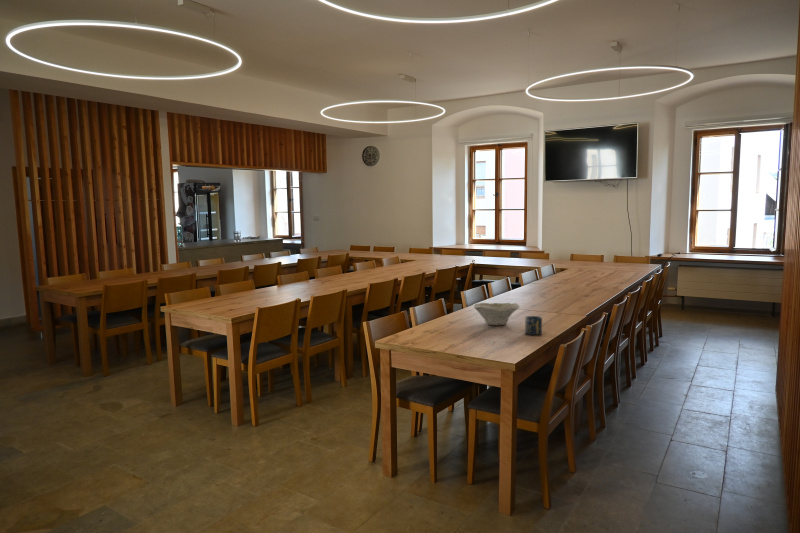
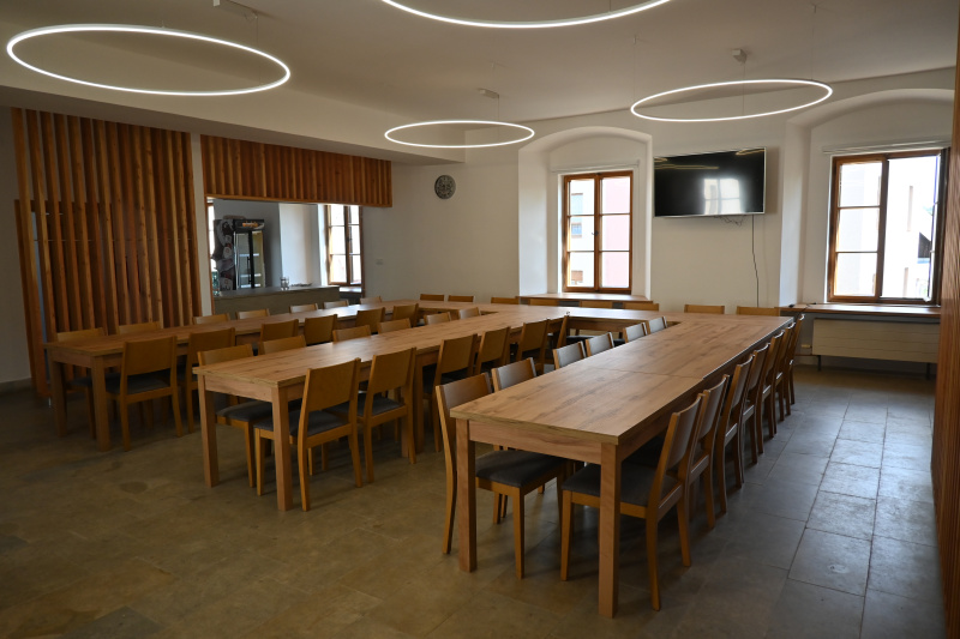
- bowl (496, 313)
- cup (534, 325)
